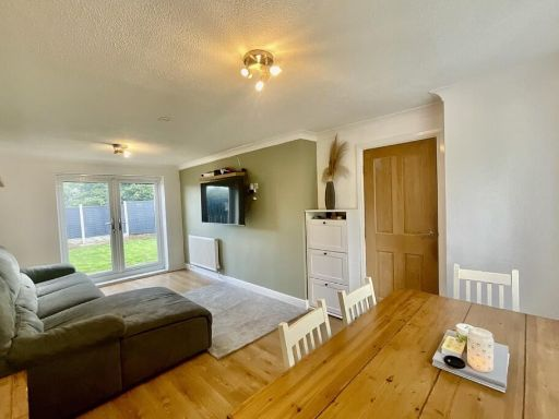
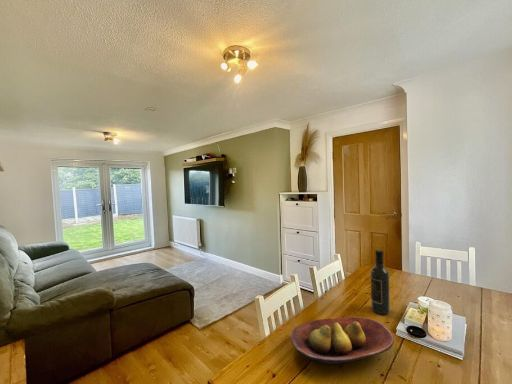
+ fruit bowl (341, 336)
+ wine bottle (379, 280)
